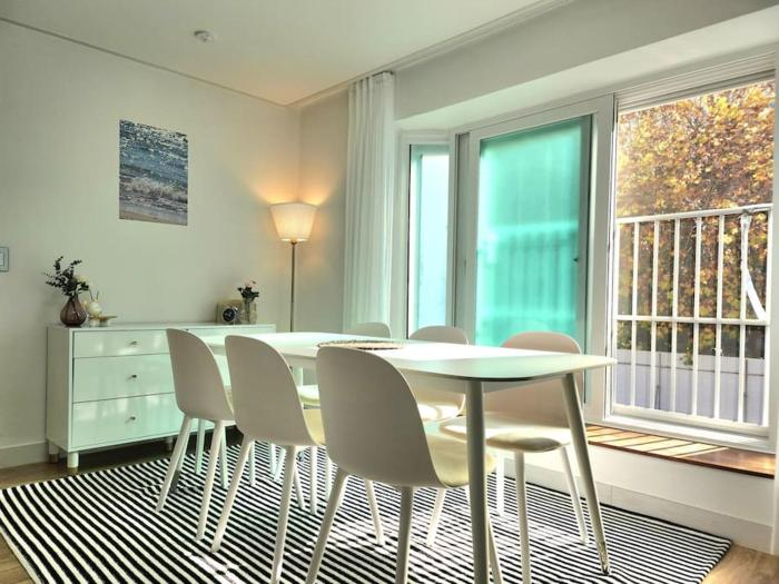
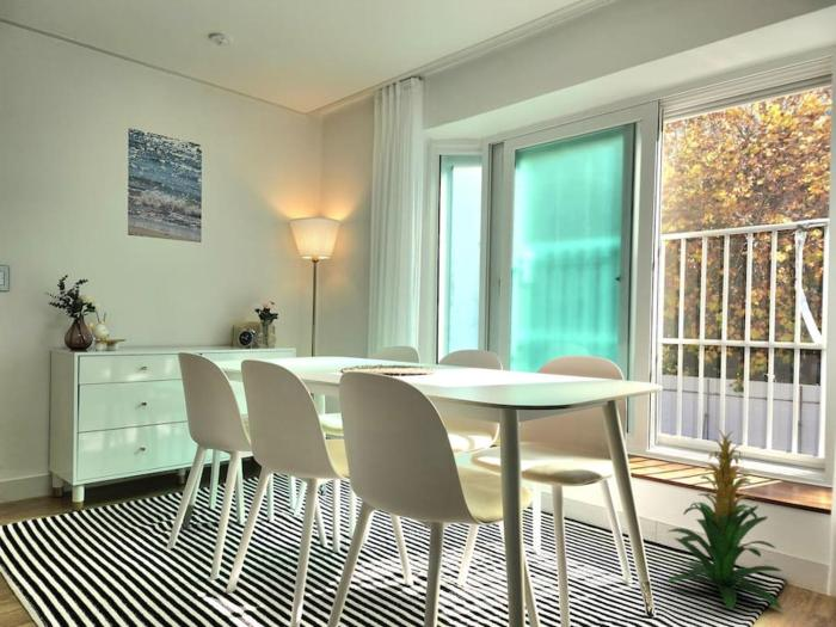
+ indoor plant (725, 508)
